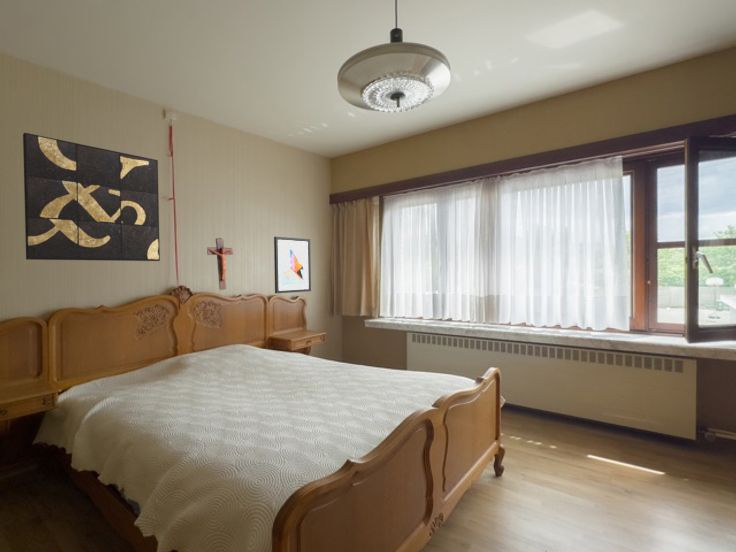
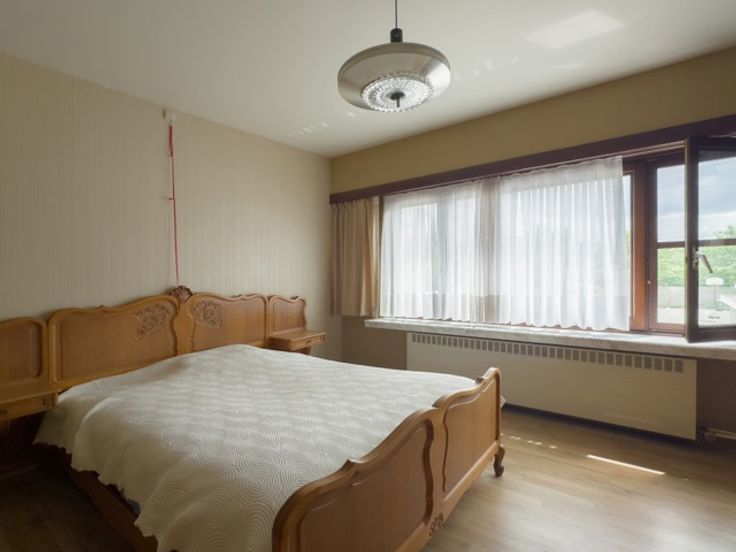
- wall art (293, 265)
- crucifix (222, 264)
- wall art (98, 204)
